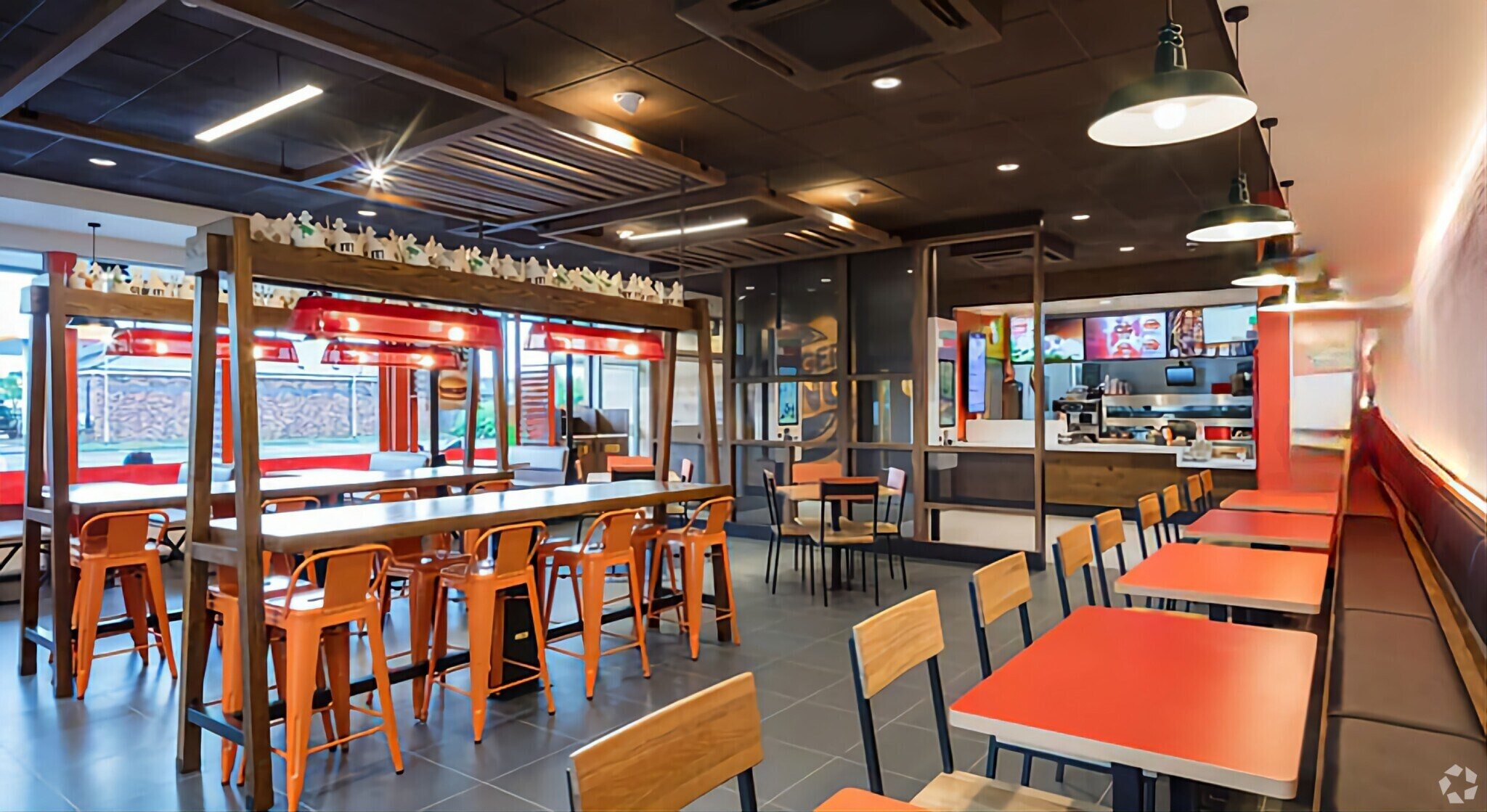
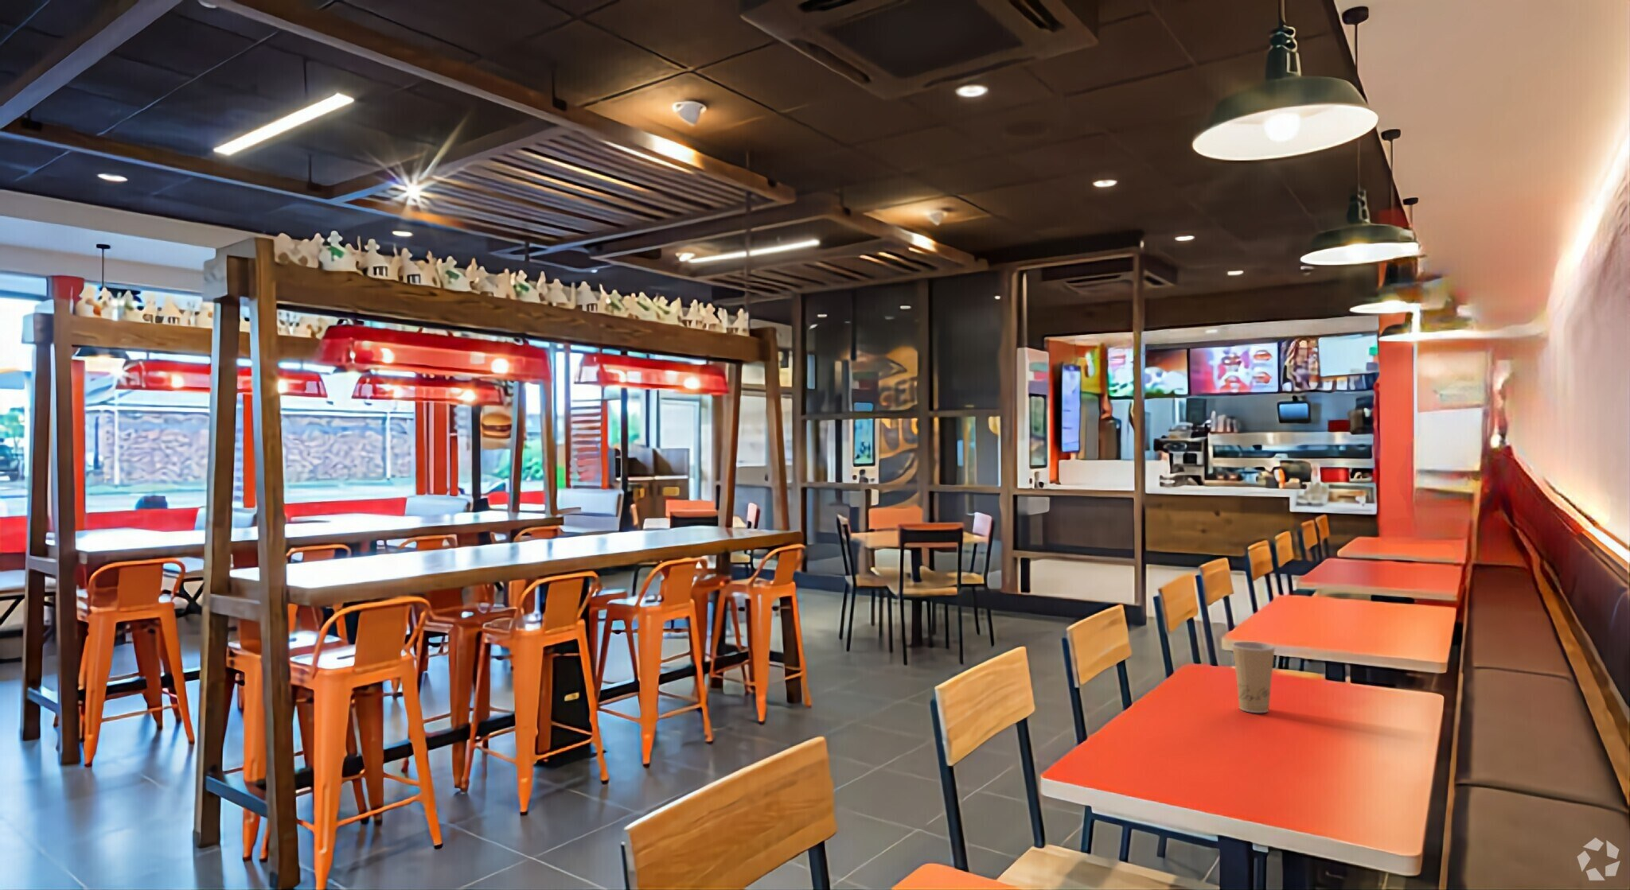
+ paper cup (1253, 677)
